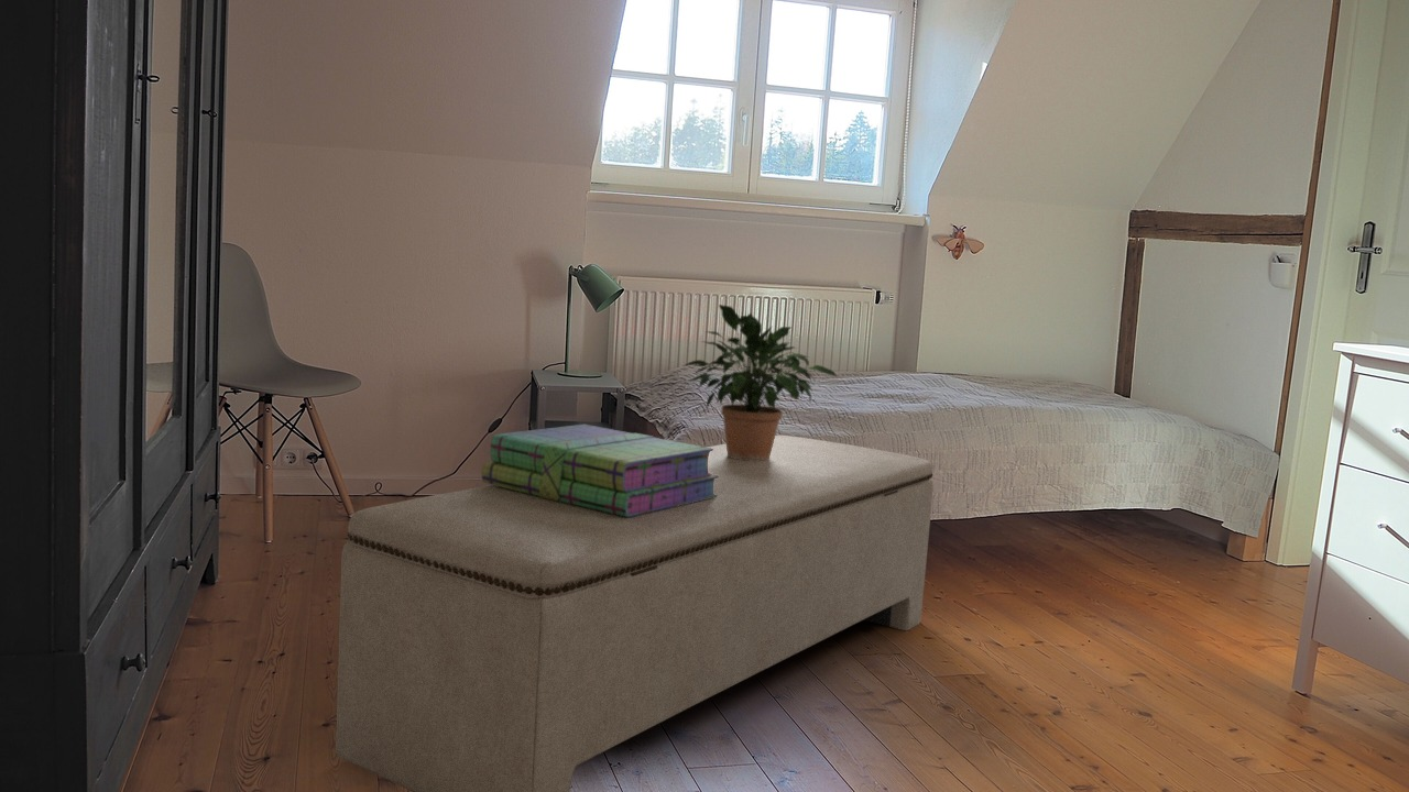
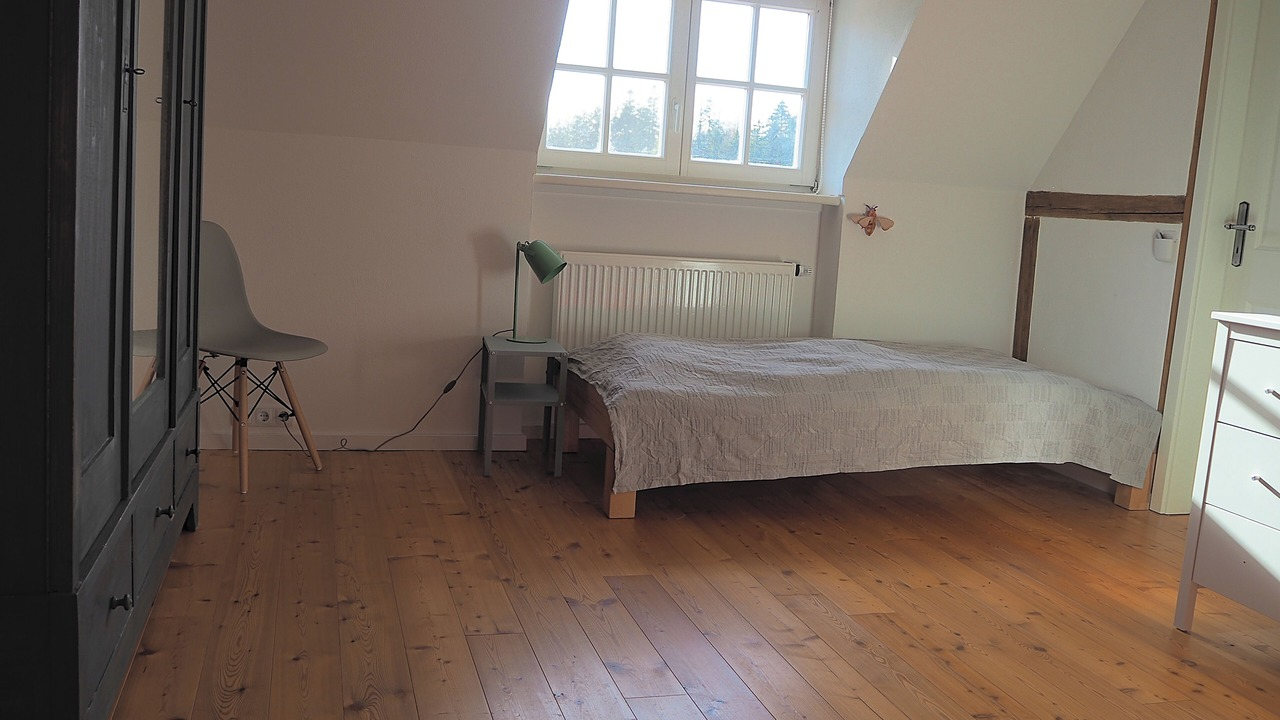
- potted plant (764, 383)
- stack of books (601, 464)
- bench (691, 576)
